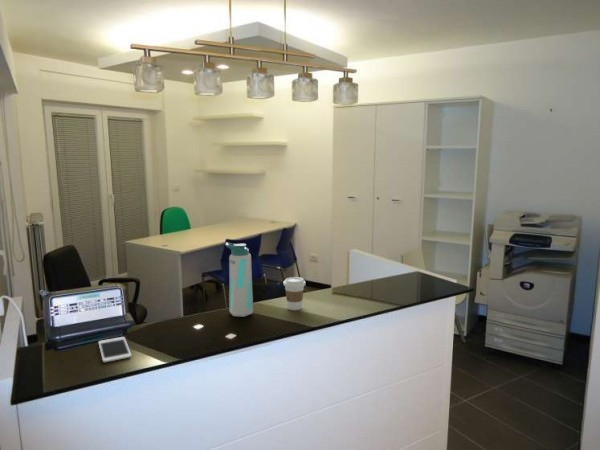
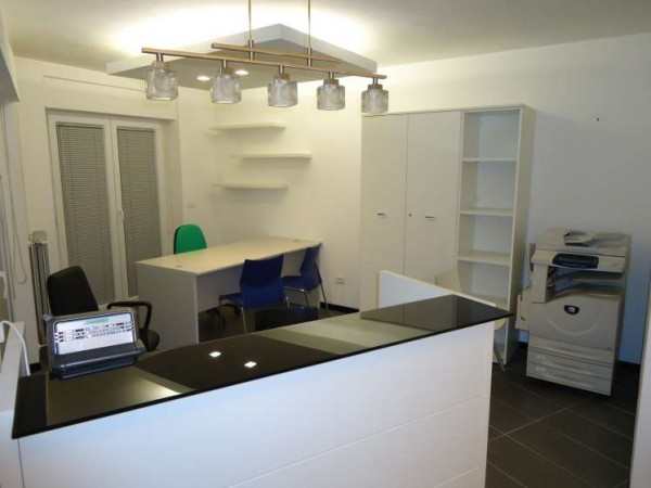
- cell phone (114, 348)
- coffee cup (294, 293)
- water bottle (238, 278)
